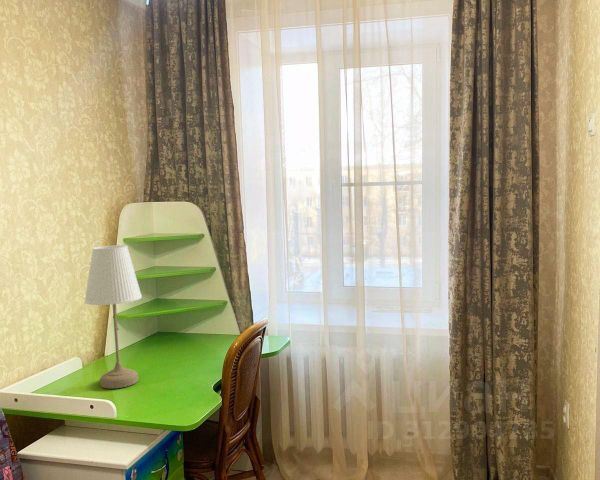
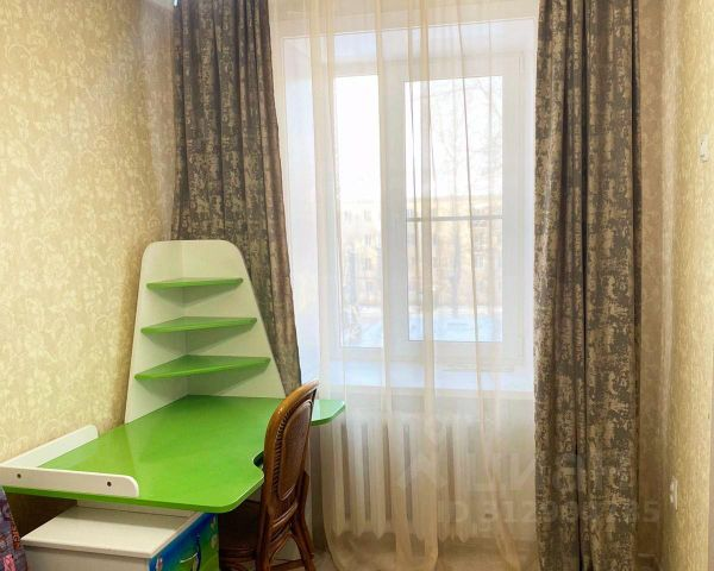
- desk lamp (114, 315)
